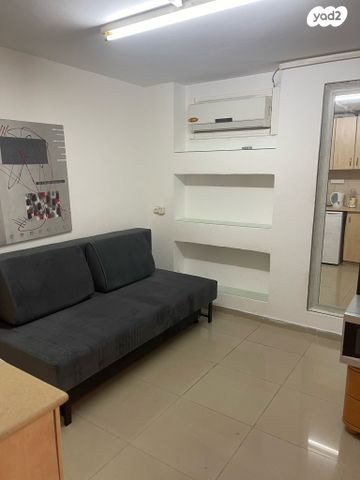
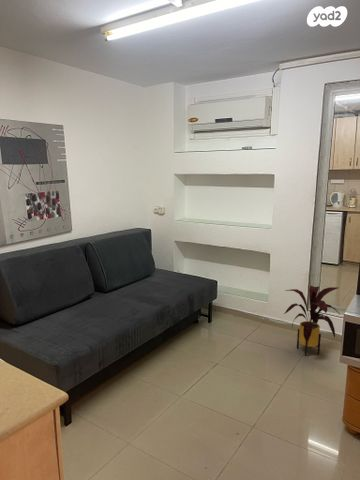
+ house plant (310, 318)
